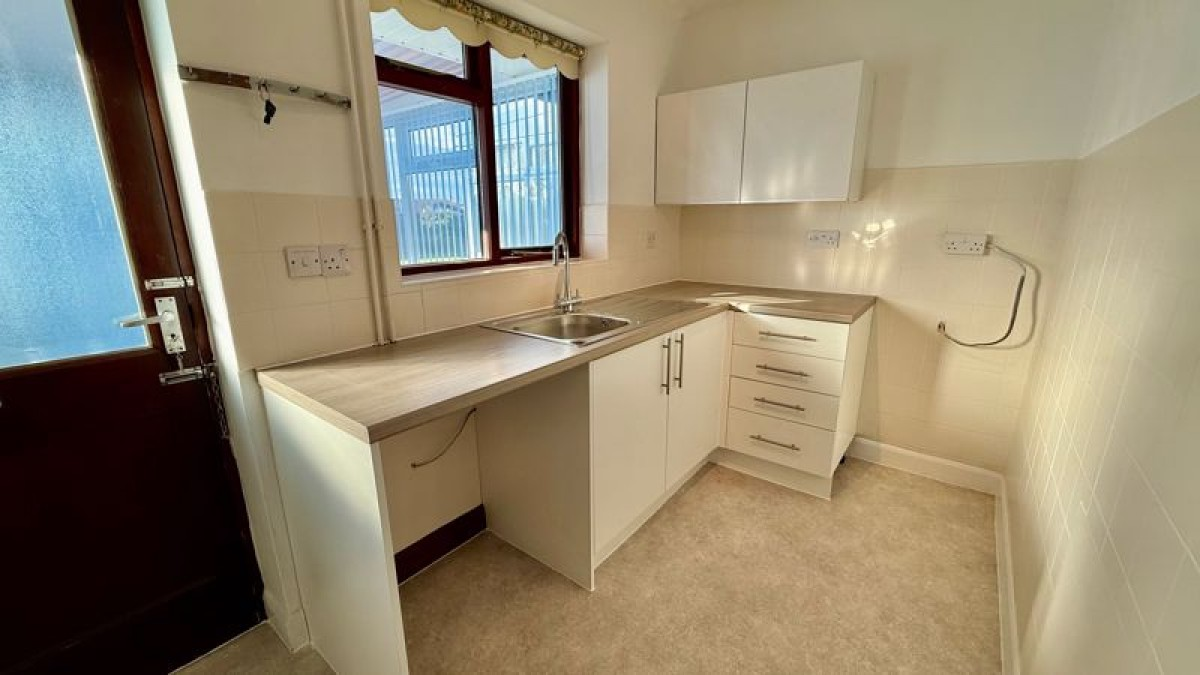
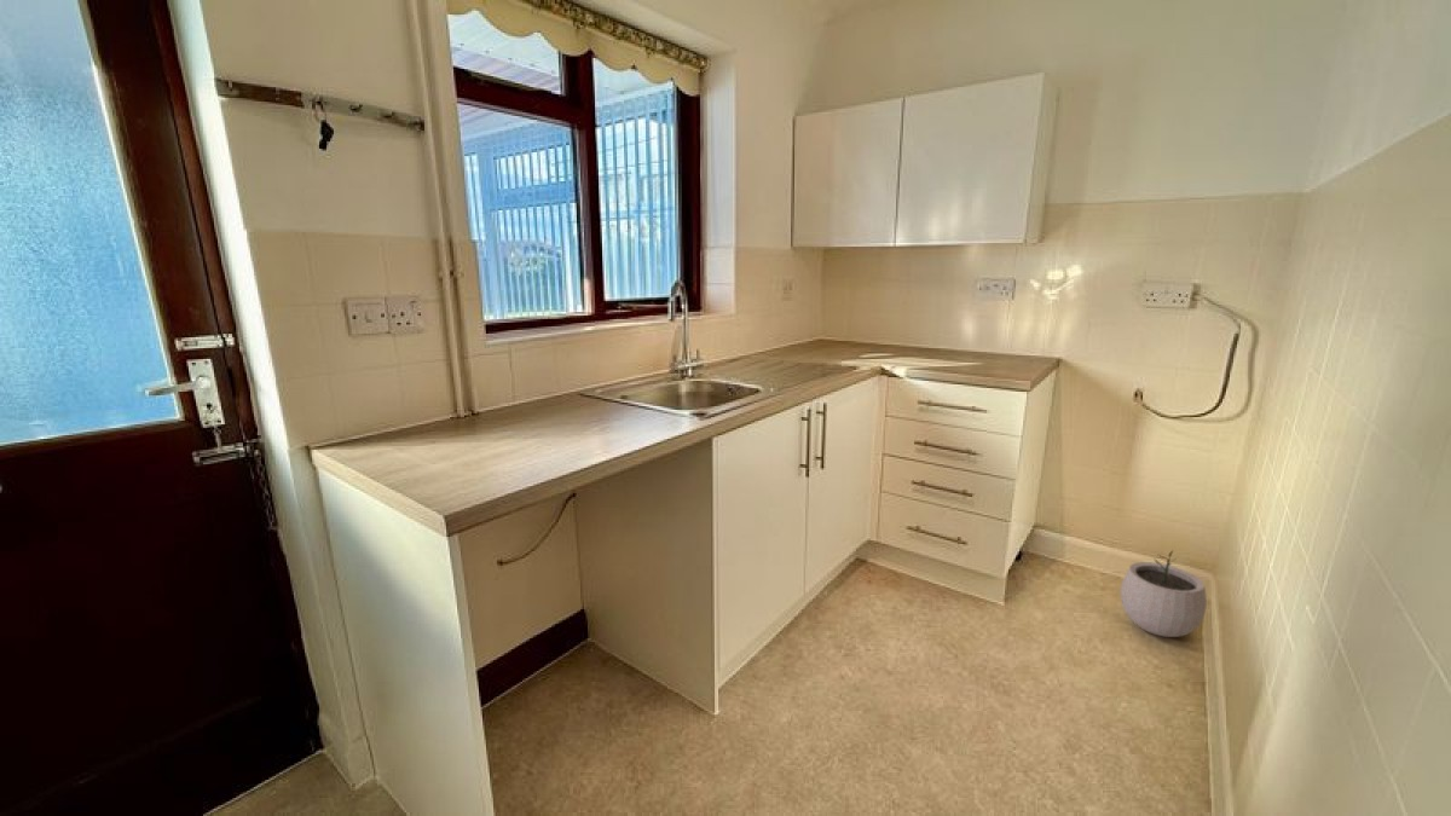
+ plant pot (1162, 591)
